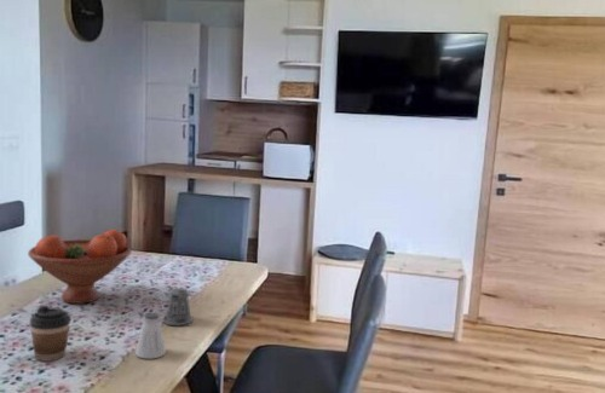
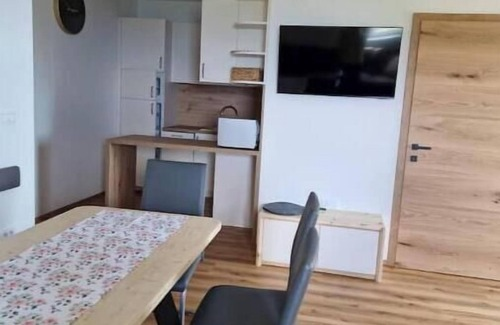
- fruit bowl (80, 264)
- pepper shaker (178, 302)
- coffee cup (50, 331)
- saltshaker (150, 334)
